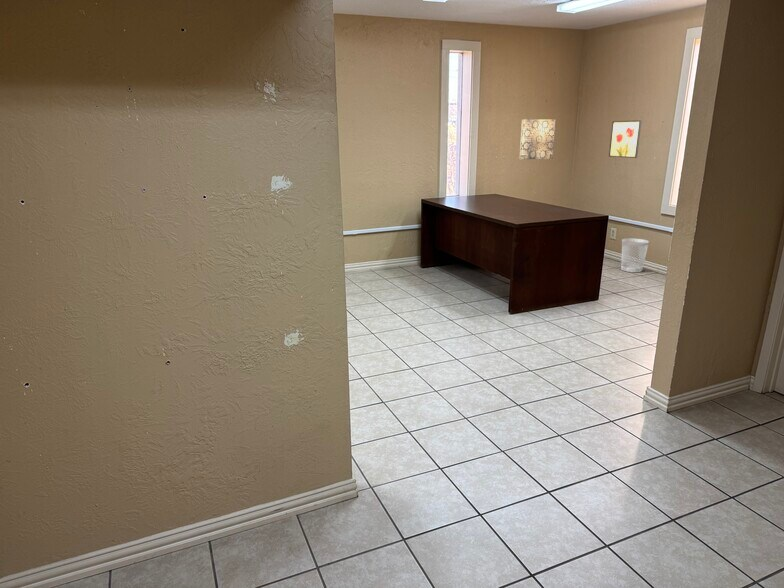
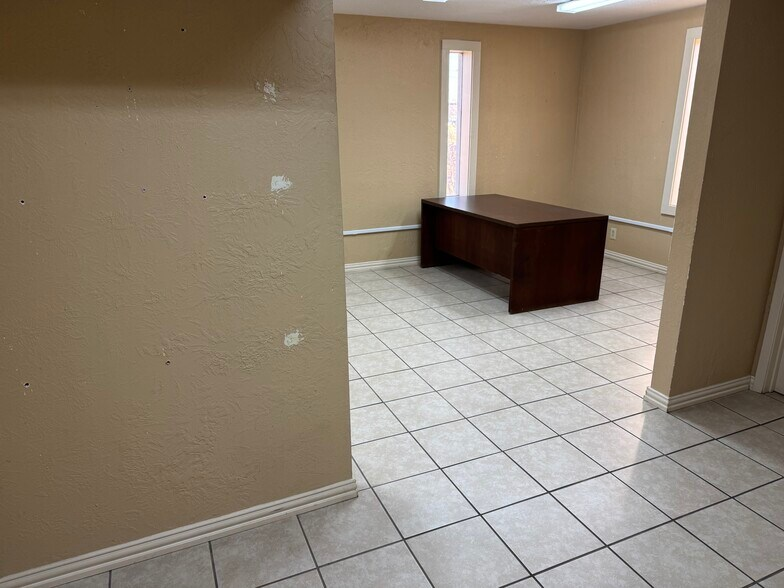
- wall art (537, 139)
- wall art (625, 139)
- wastebasket (633, 255)
